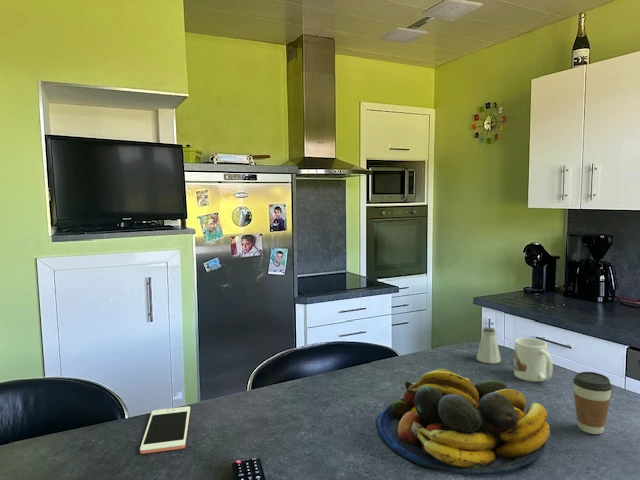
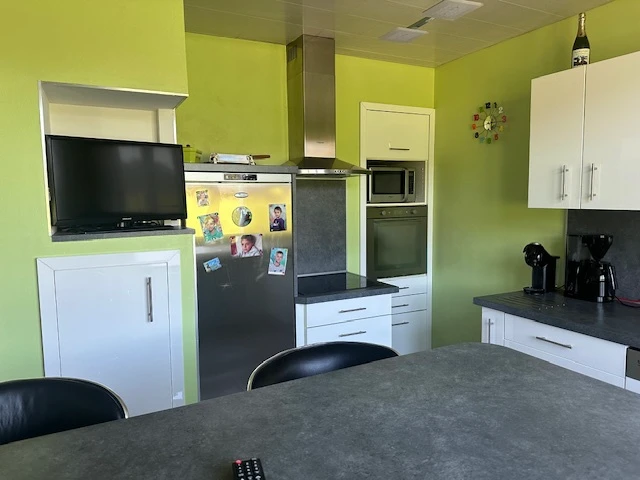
- saltshaker (488, 344)
- cell phone (167, 427)
- fruit bowl (456, 401)
- coffee cup (591, 403)
- mug (534, 361)
